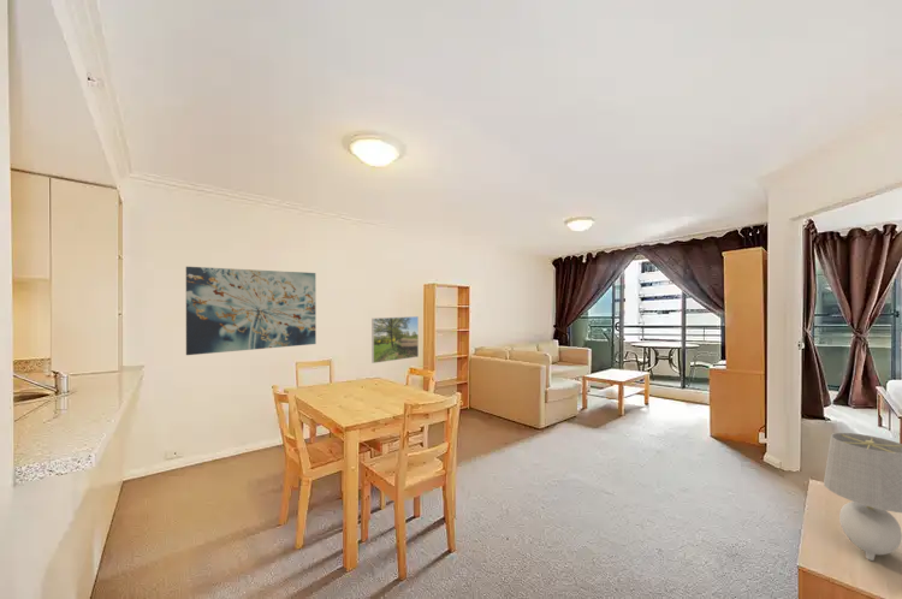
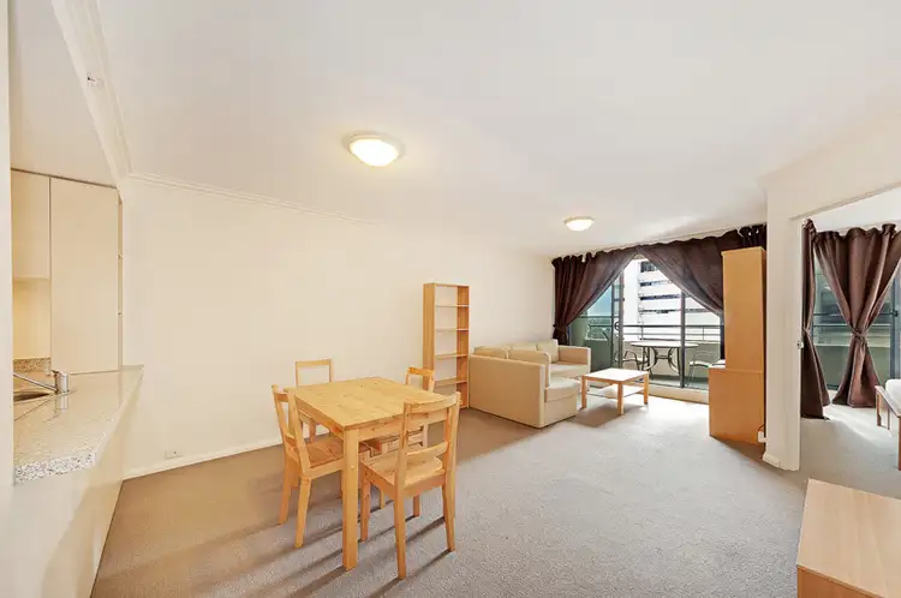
- table lamp (870, 496)
- wall art (257, 309)
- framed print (396, 338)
